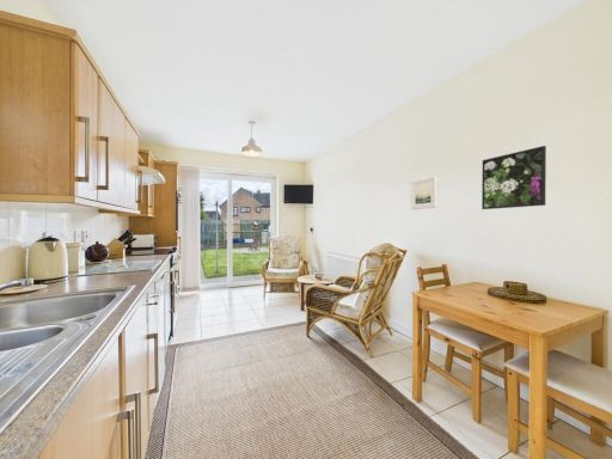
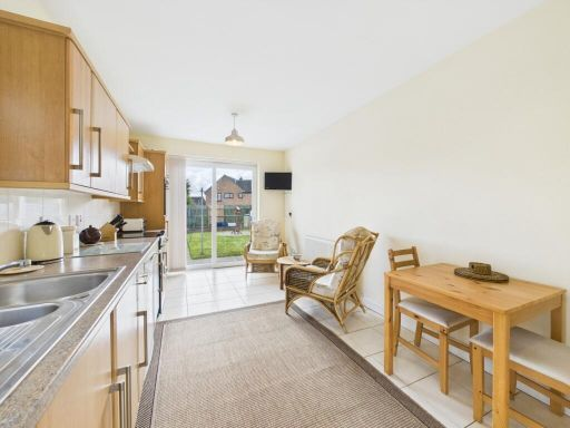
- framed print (423, 194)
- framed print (510, 180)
